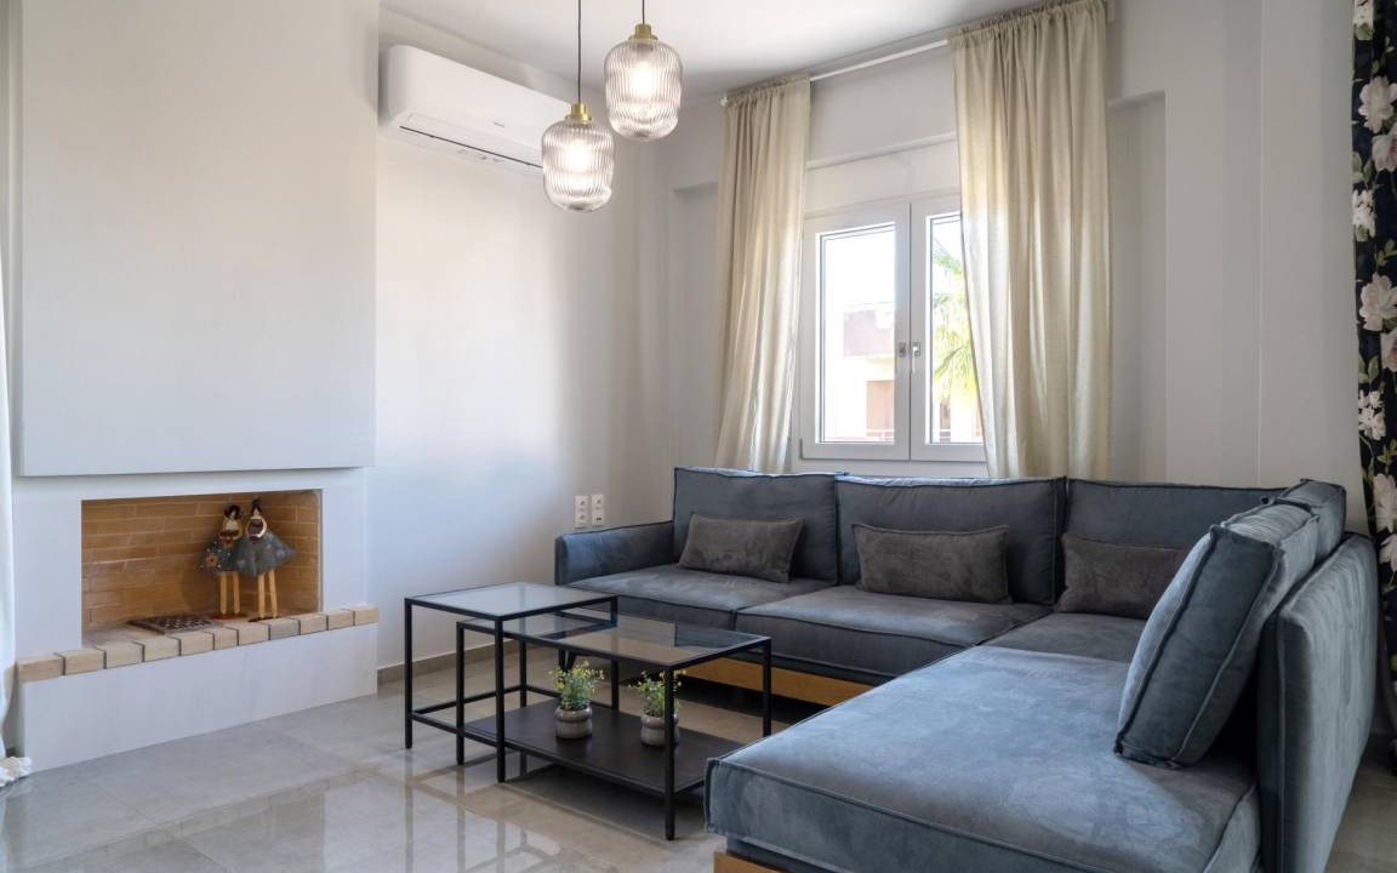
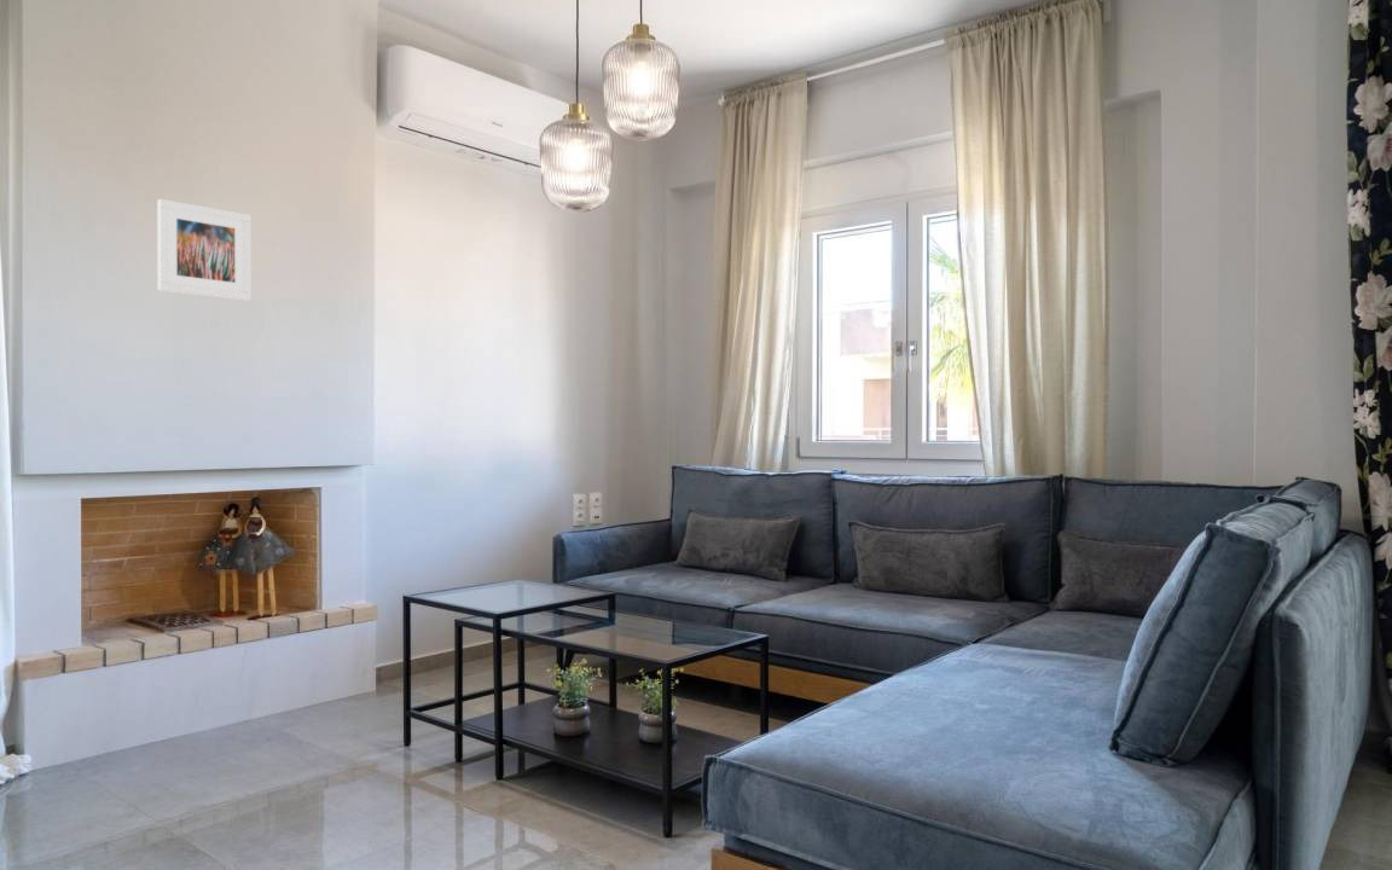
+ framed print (205, 251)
